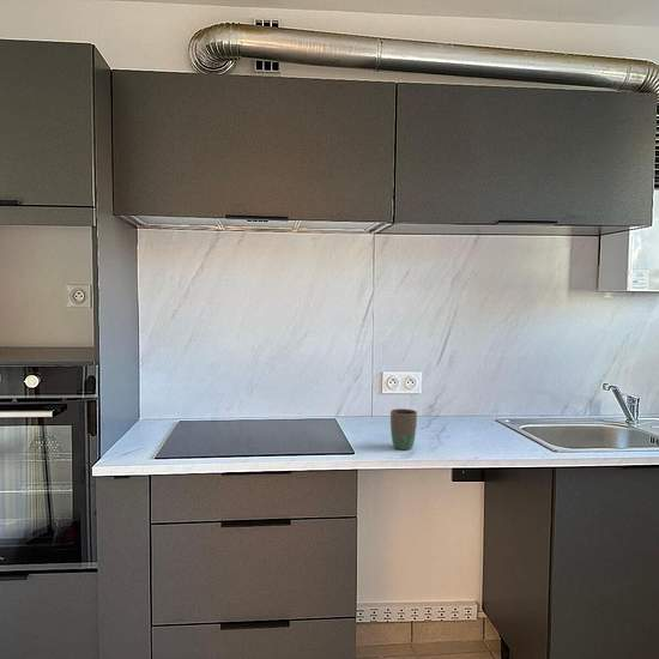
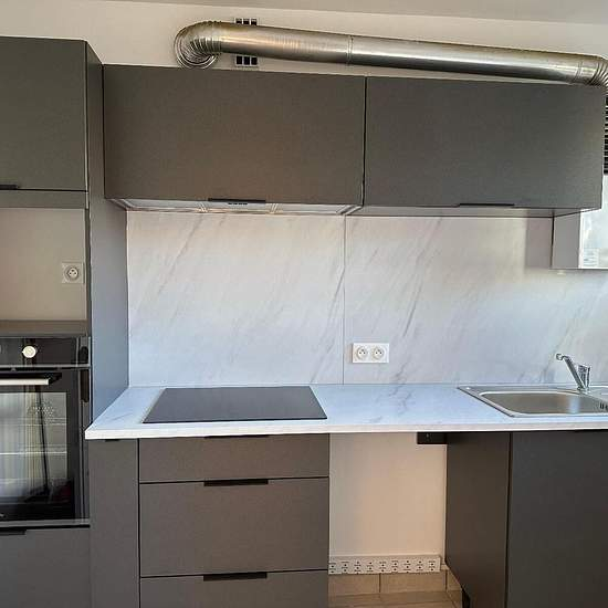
- mug (401, 428)
